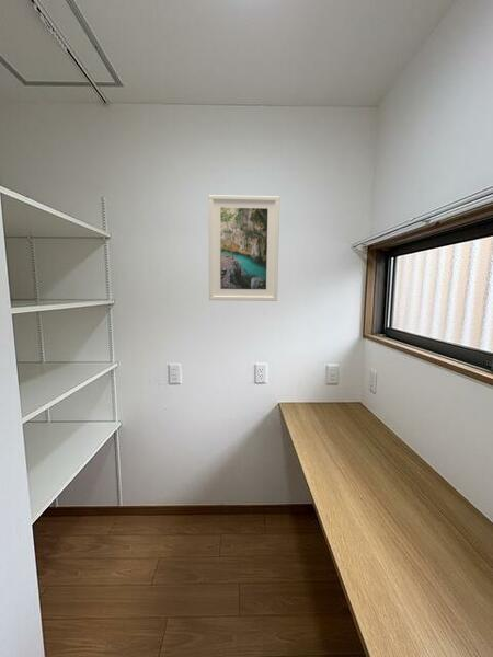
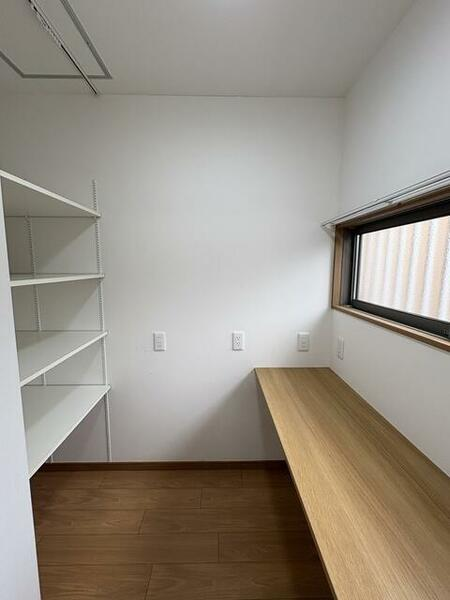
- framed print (243, 249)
